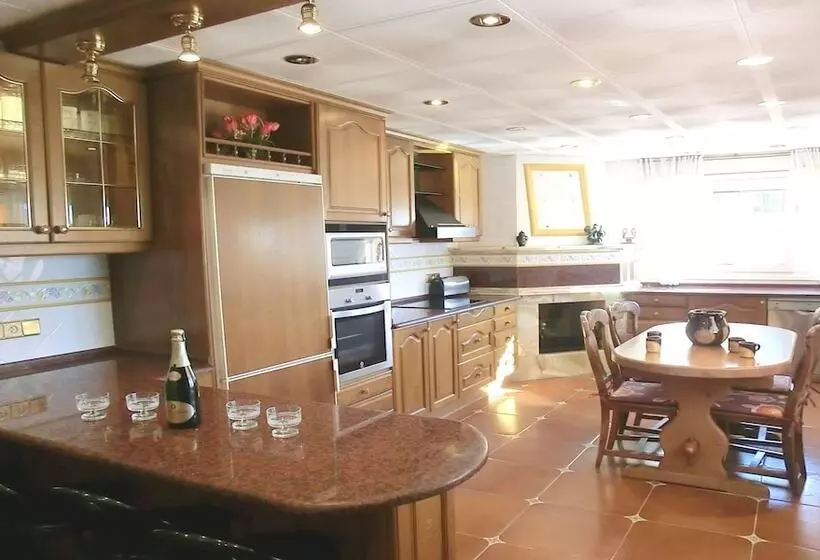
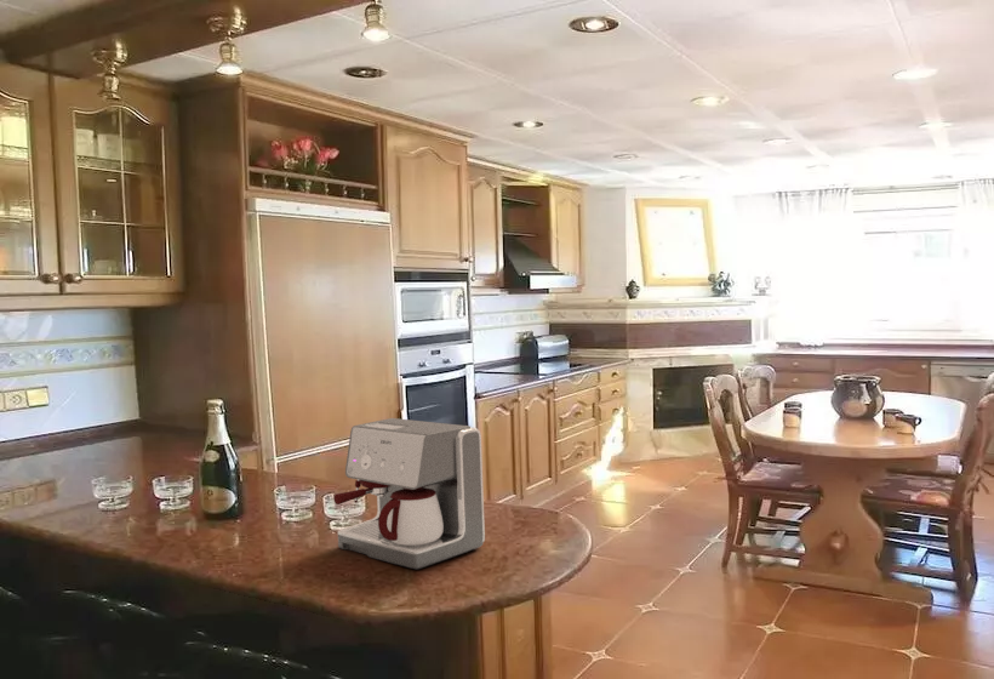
+ coffee maker (409, 486)
